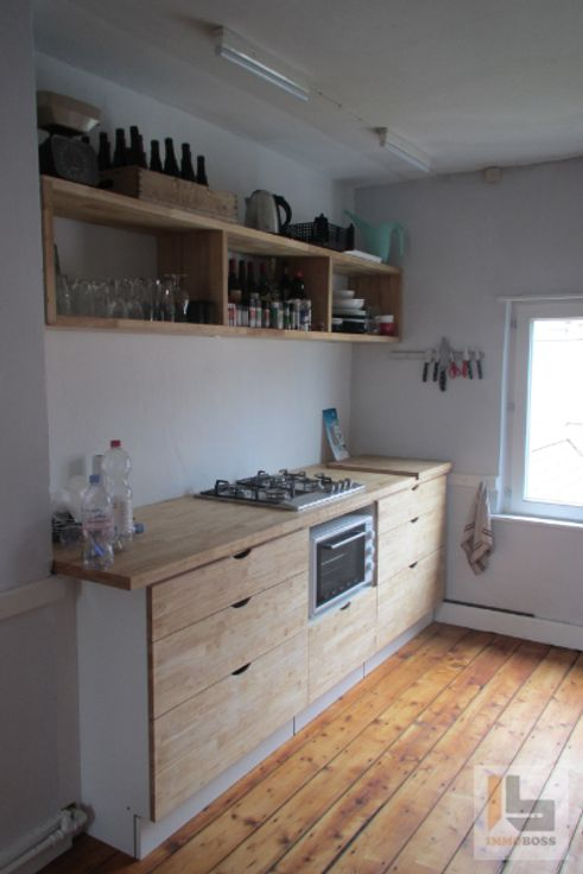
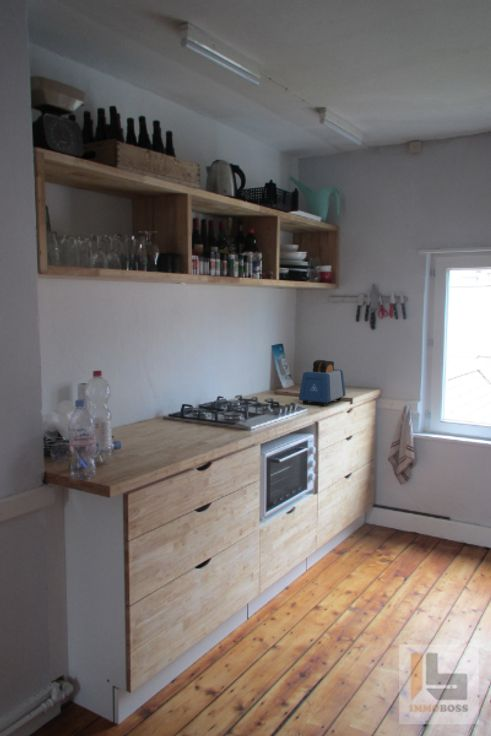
+ toaster (323, 381)
